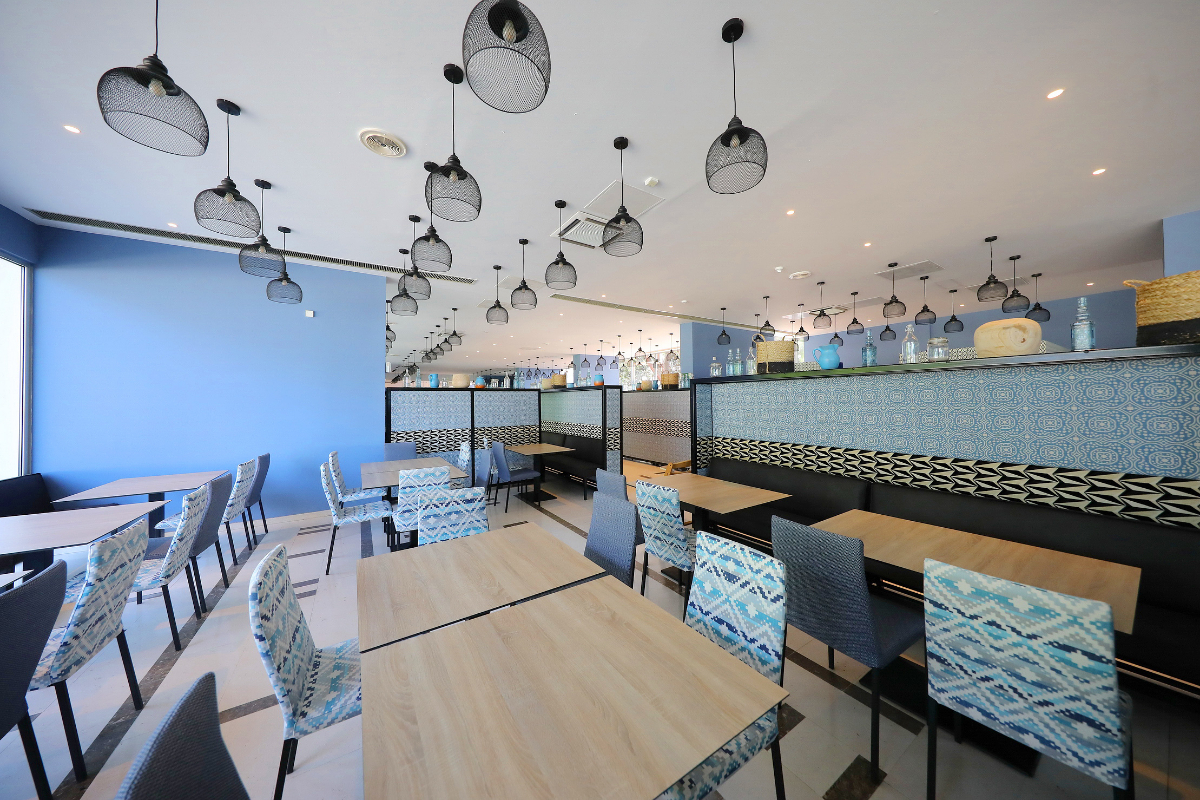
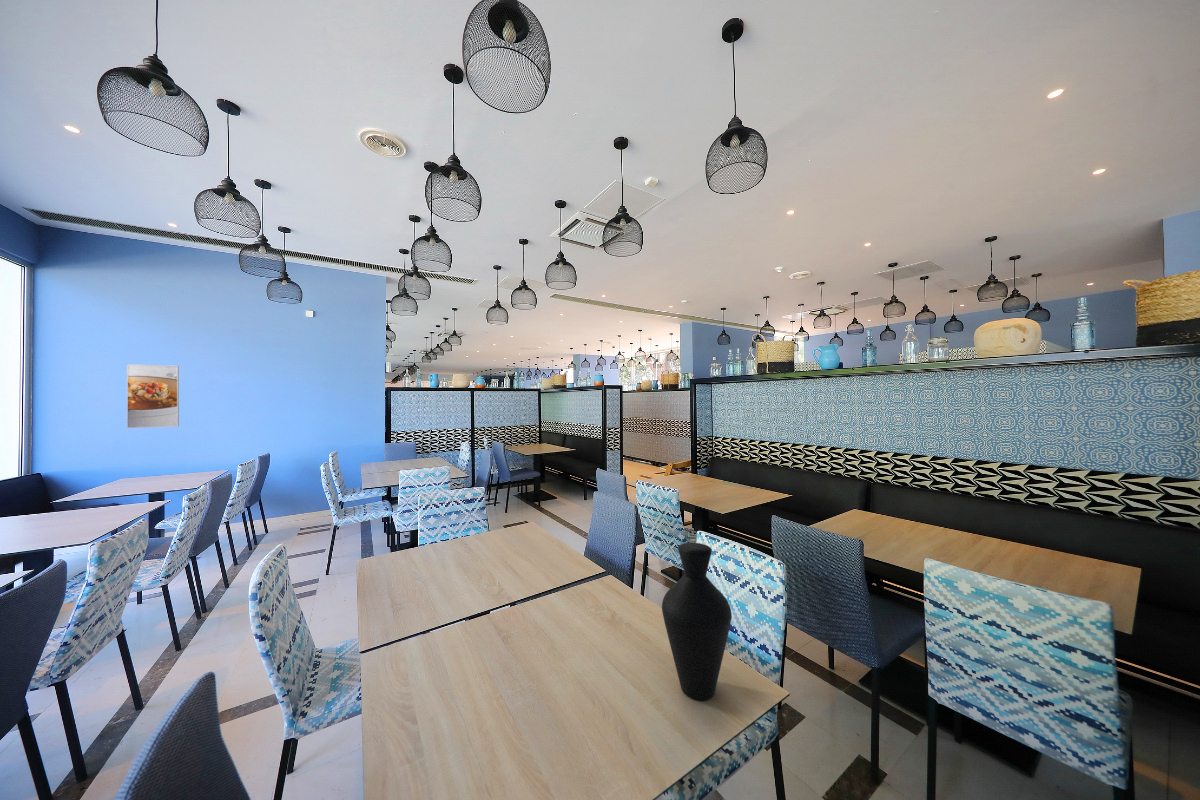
+ vase (696, 617)
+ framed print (153, 396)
